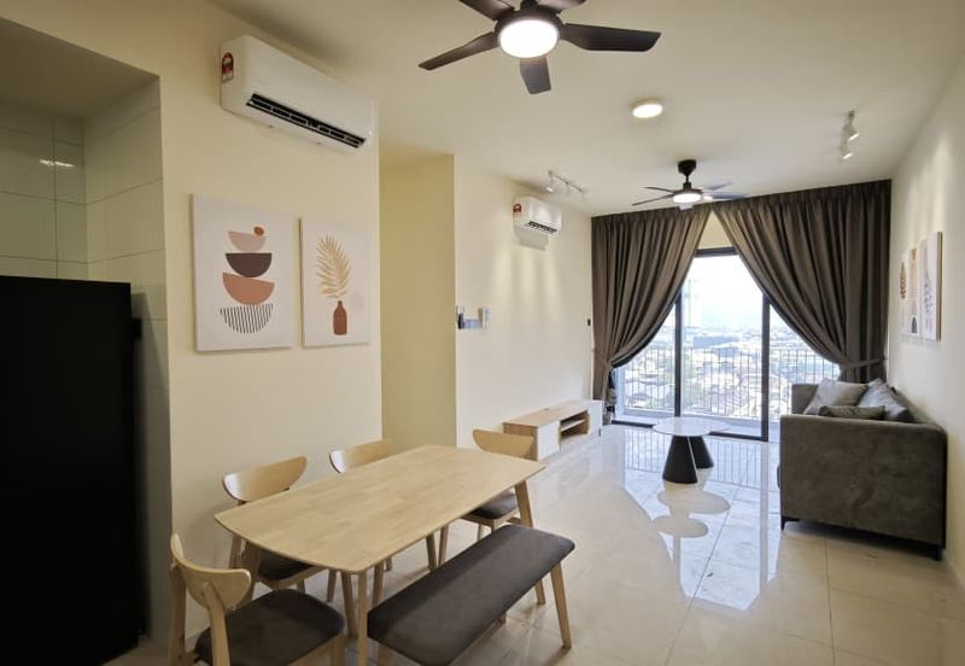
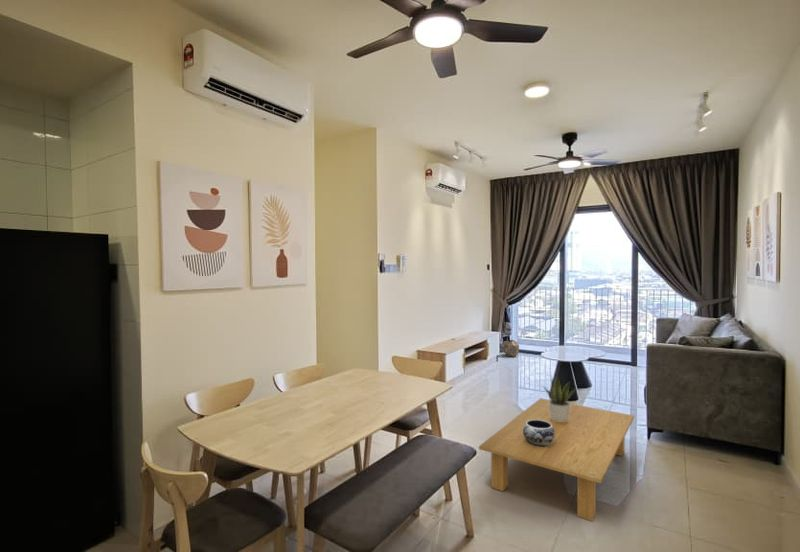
+ potted plant (560, 396)
+ decorative bowl (538, 432)
+ coffee table (563, 449)
+ planter (511, 348)
